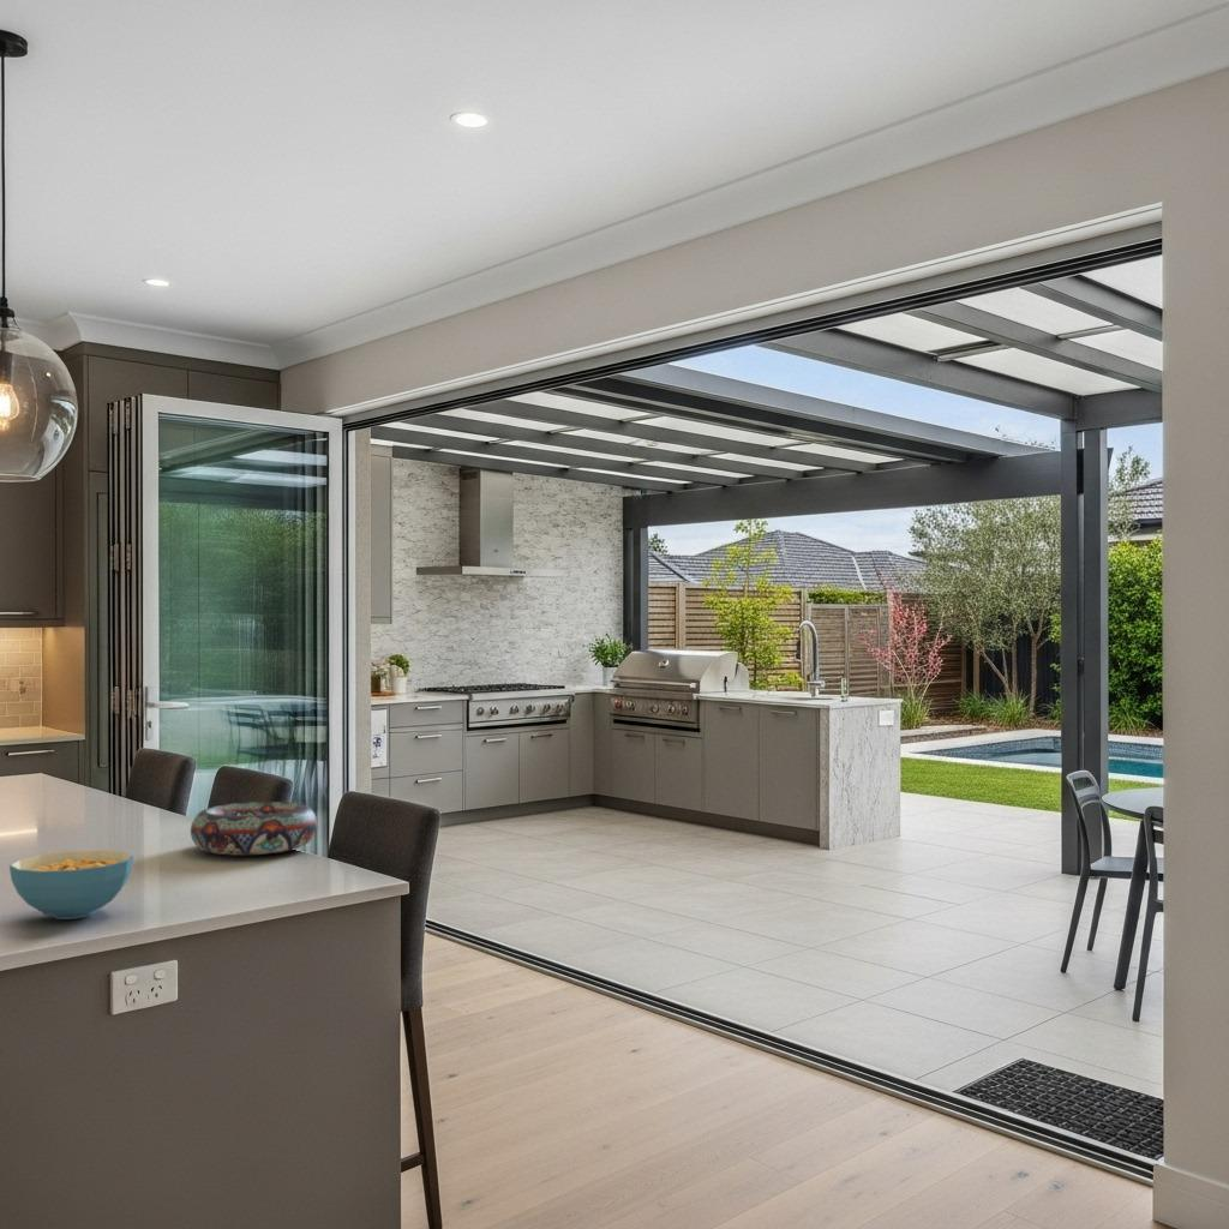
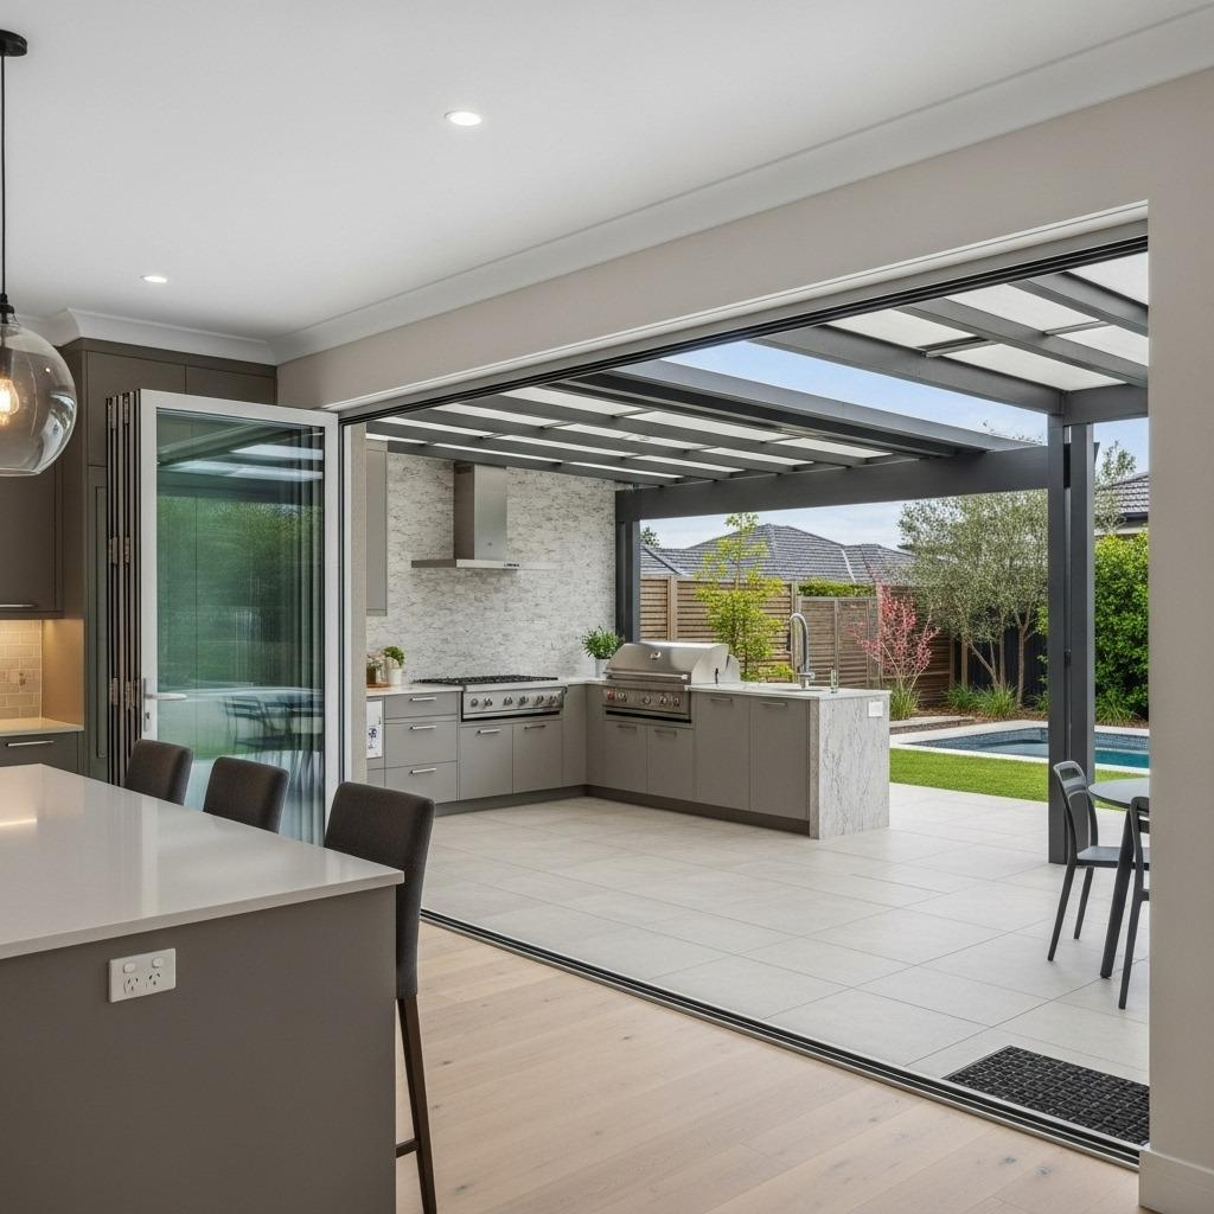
- decorative bowl (254, 828)
- cereal bowl (72, 887)
